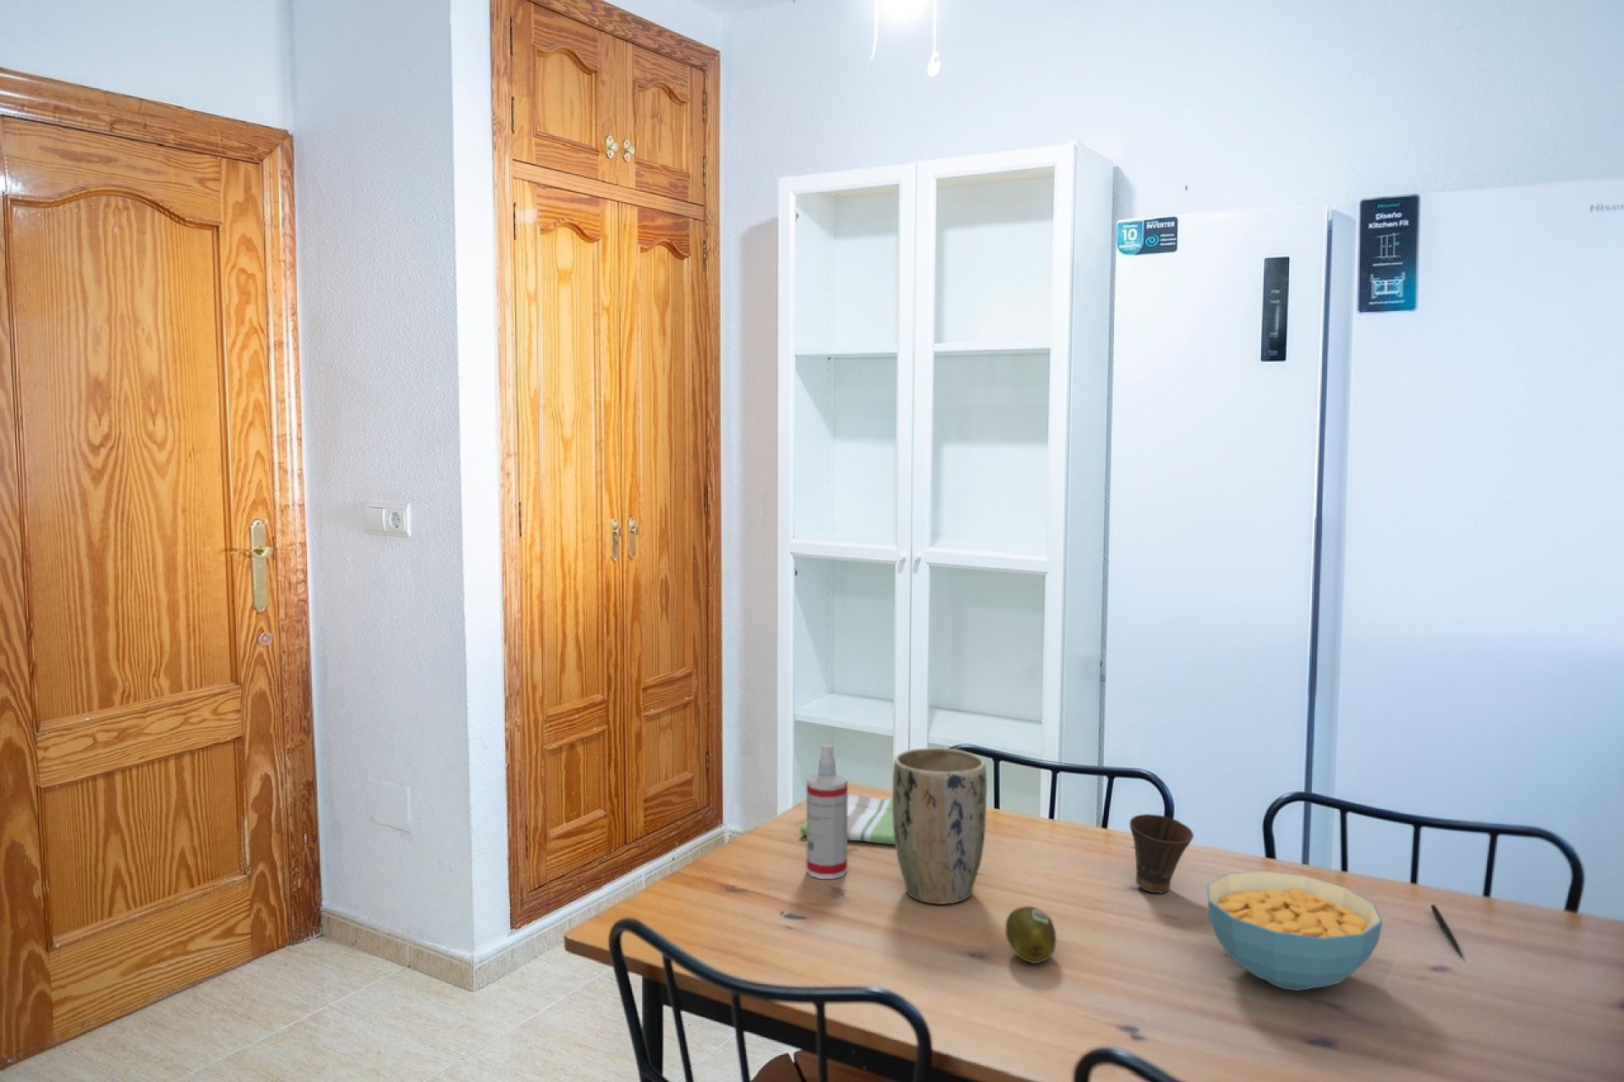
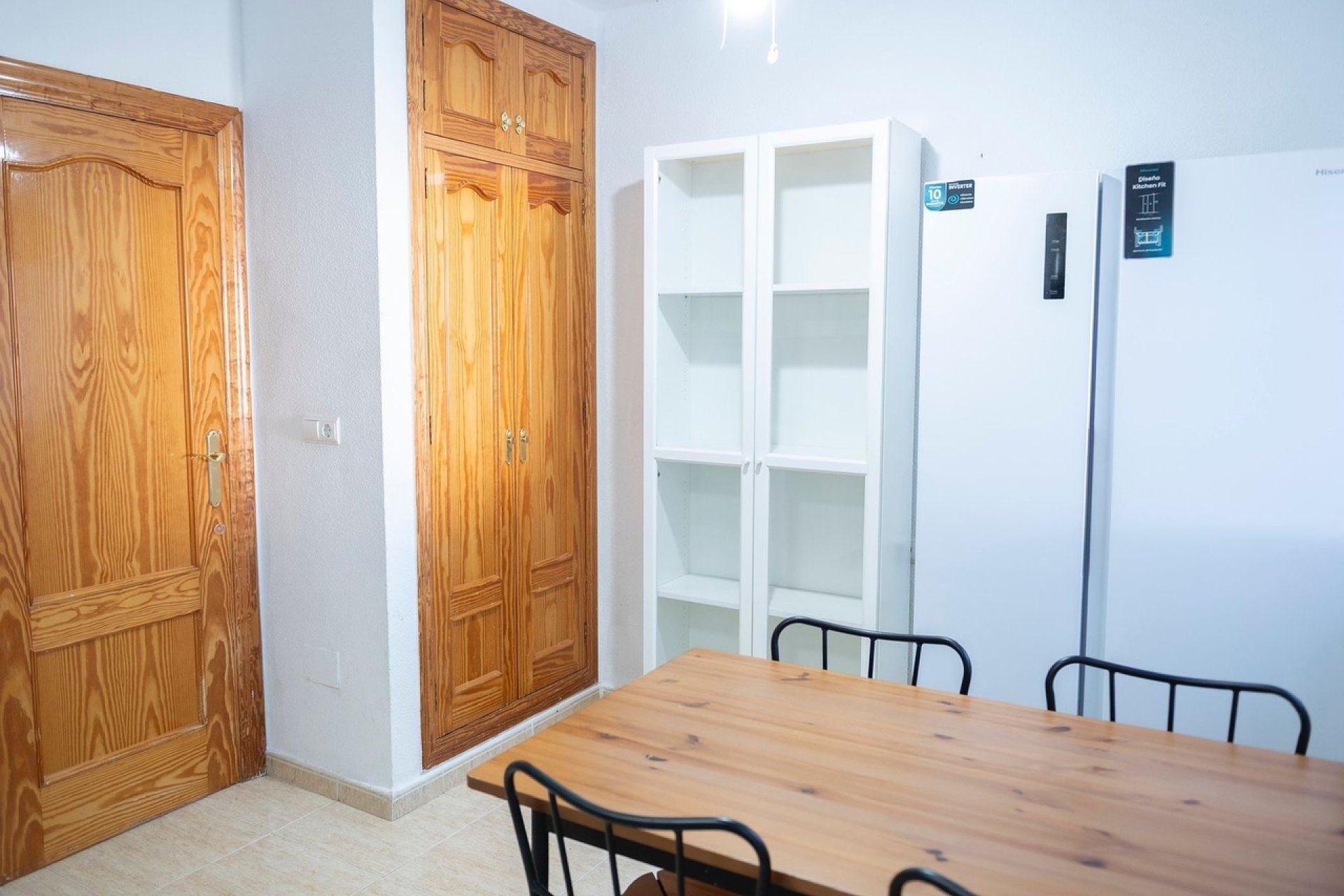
- fruit (1031, 935)
- plant pot (938, 826)
- cereal bowl (1289, 940)
- pen (1445, 930)
- dish towel (876, 816)
- cup (1160, 857)
- spray bottle (826, 808)
